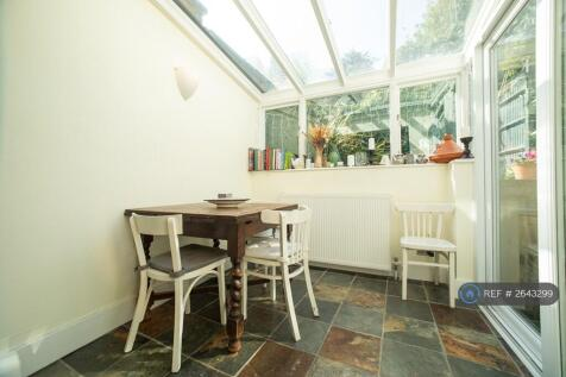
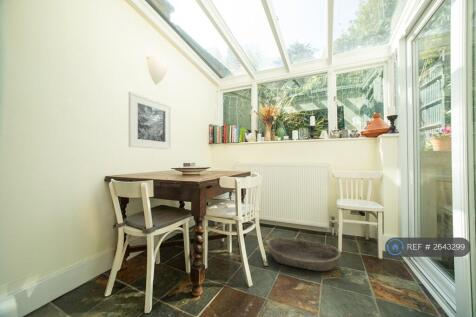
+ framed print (152, 123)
+ basket (301, 253)
